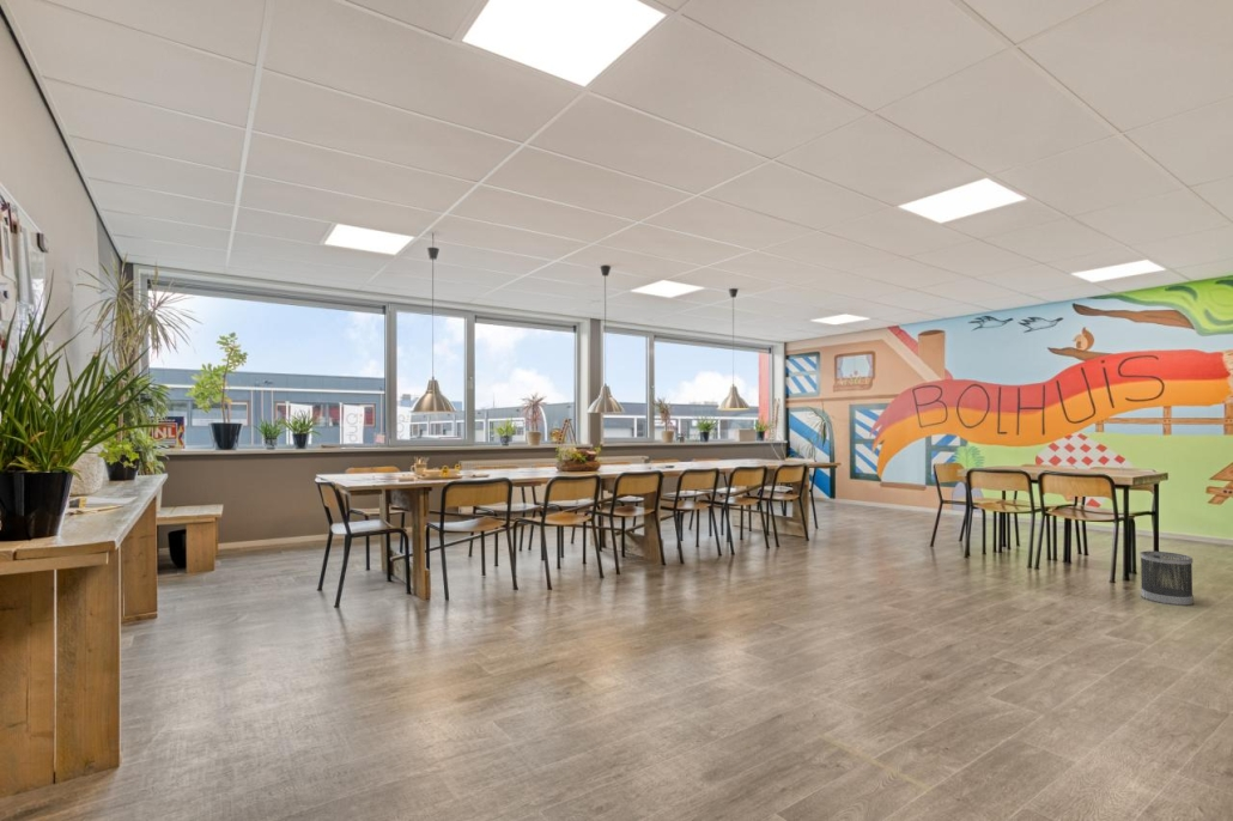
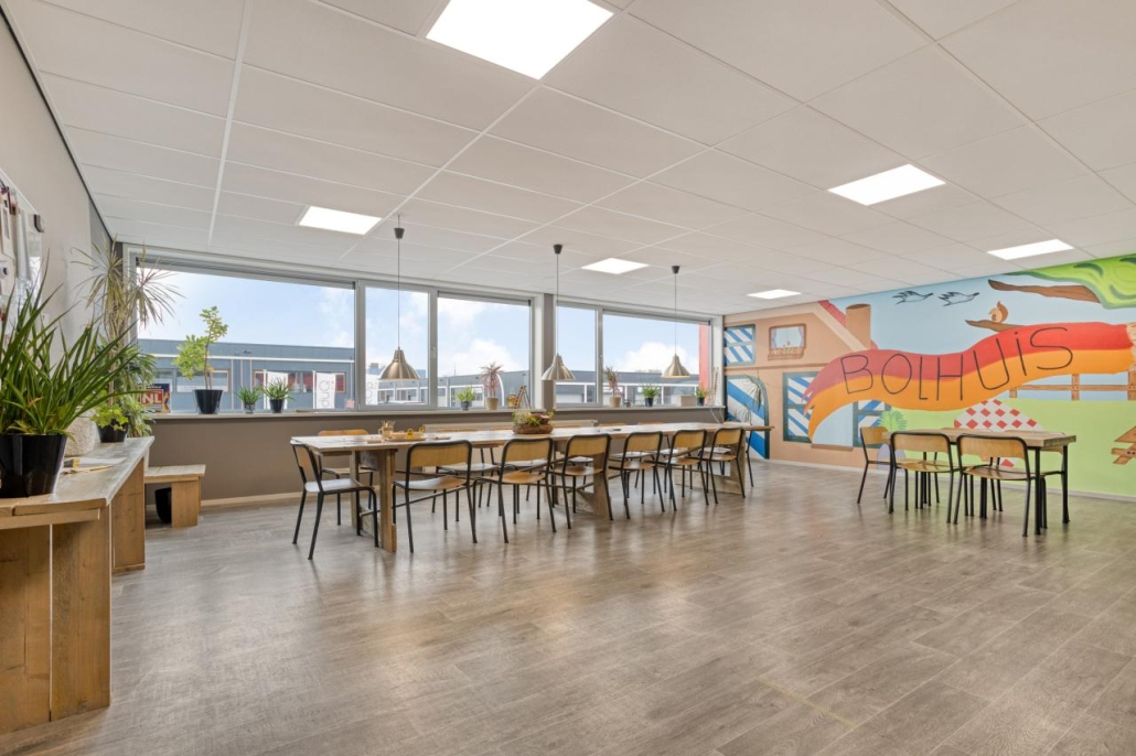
- wastebasket (1166, 577)
